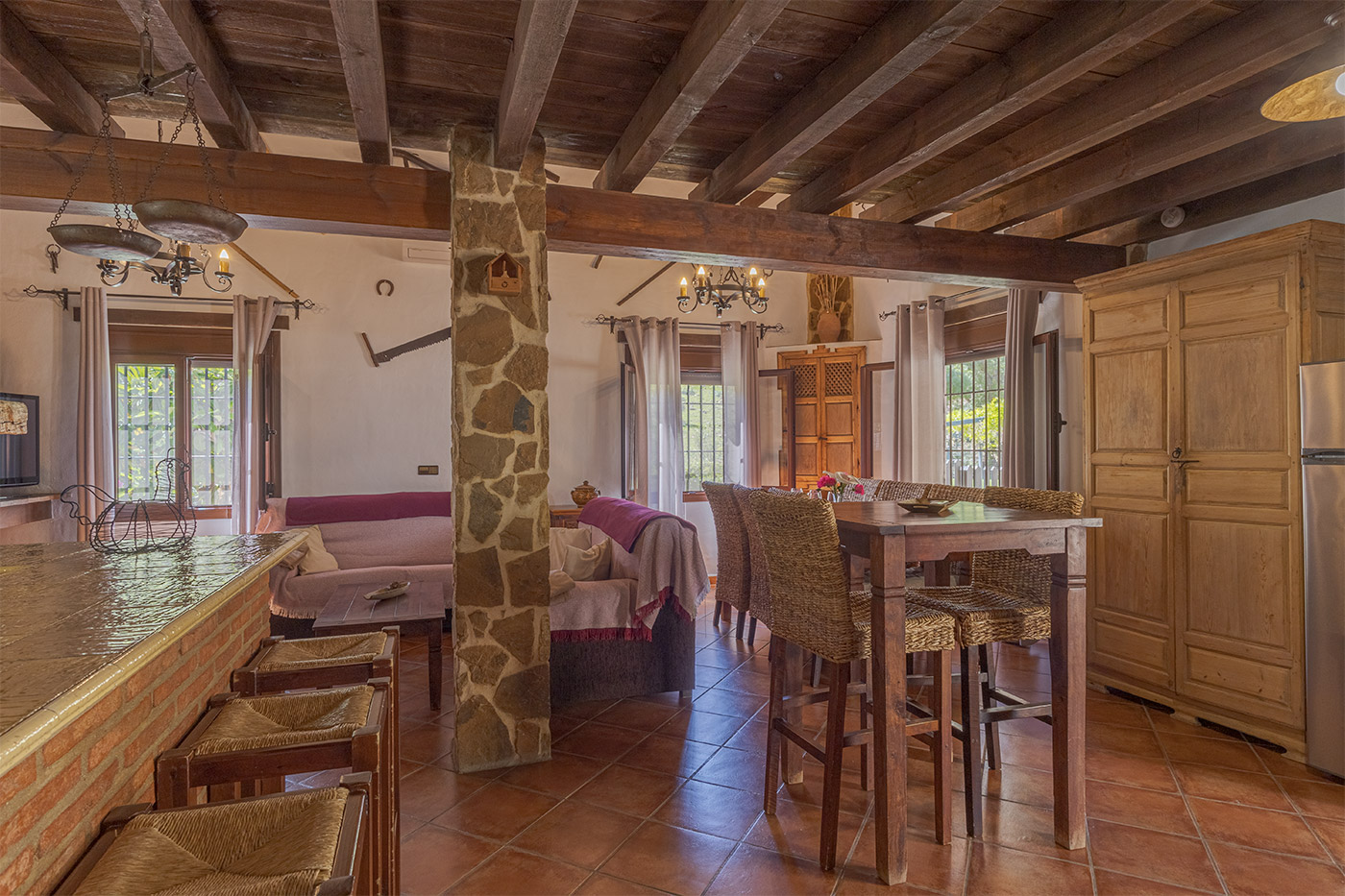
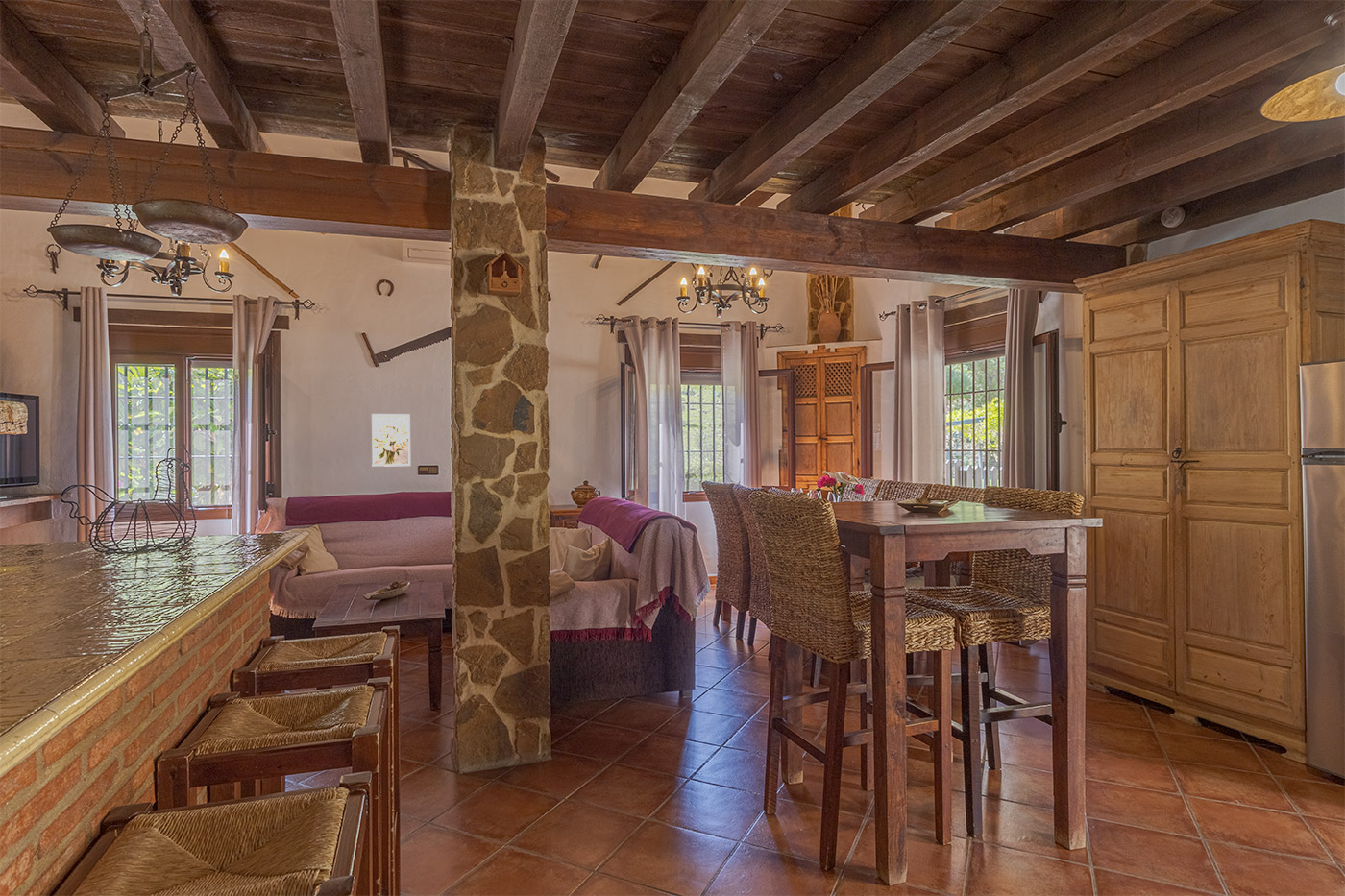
+ wall art (391, 440)
